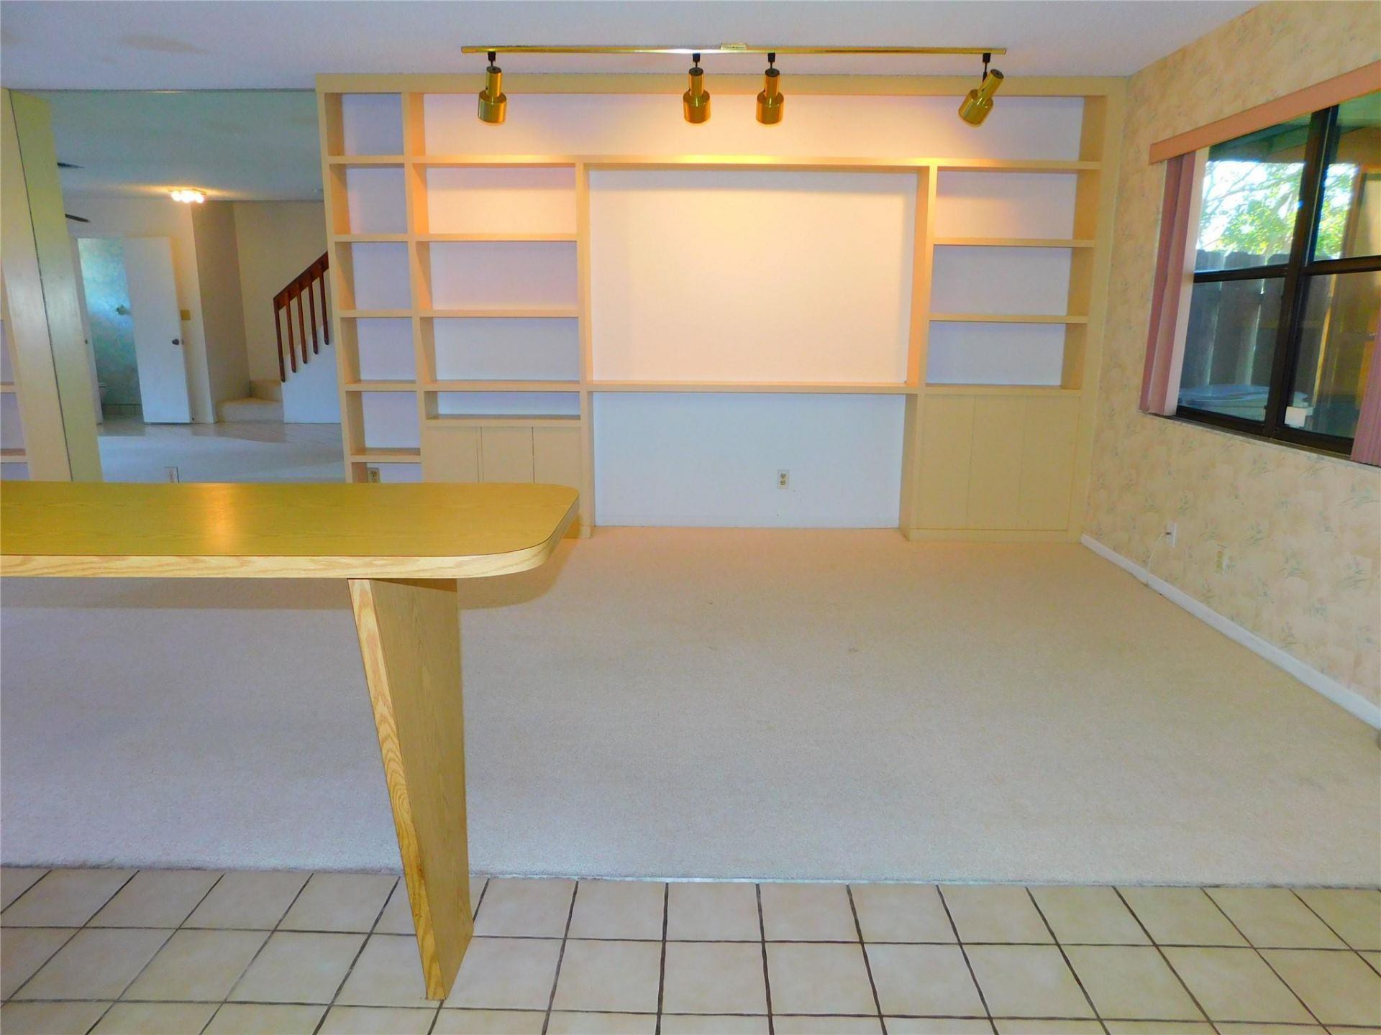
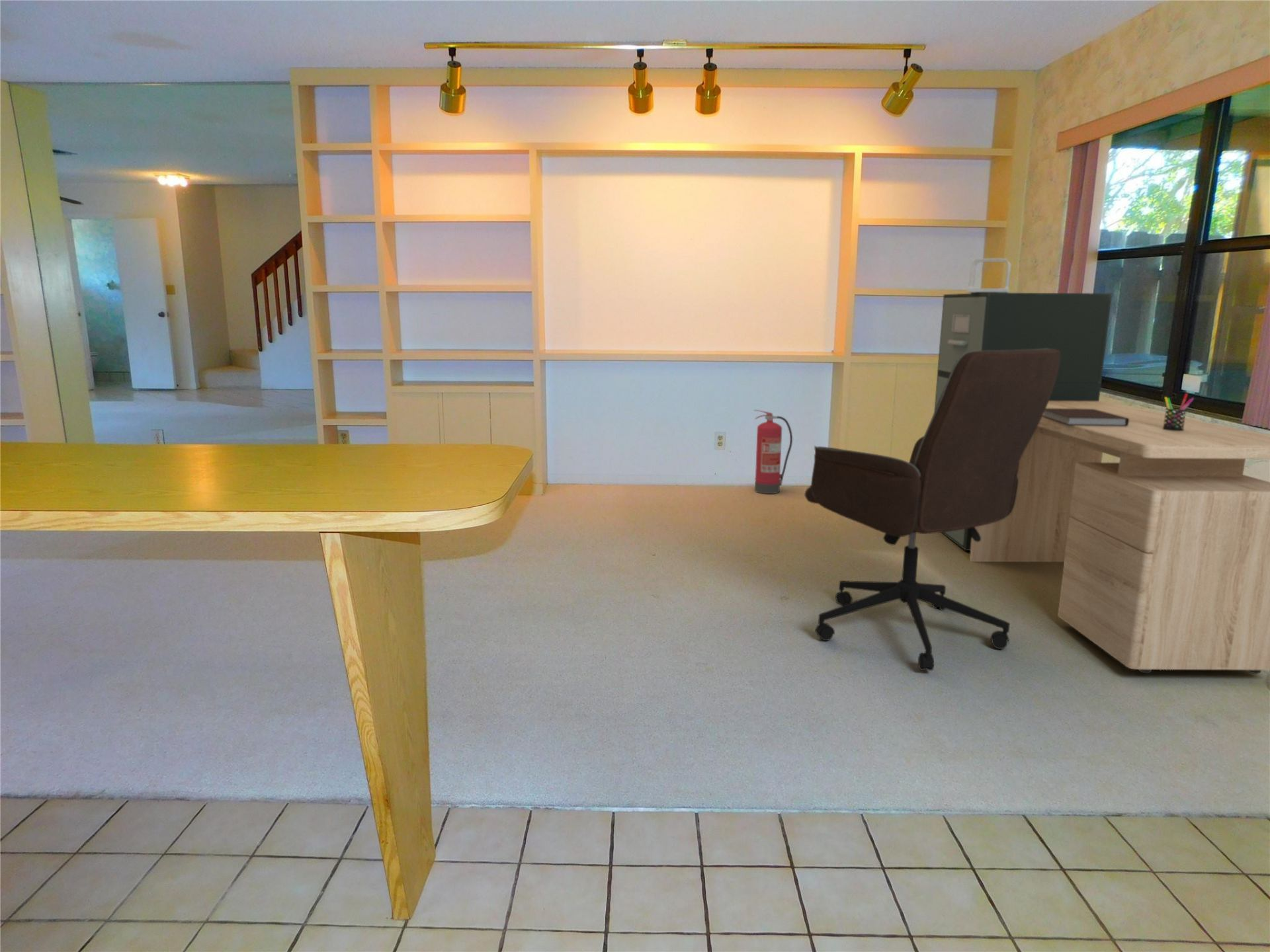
+ fire extinguisher (772, 451)
+ desk (1109, 516)
+ notebook (1082, 416)
+ pen holder (1175, 411)
+ filing cabinet (1049, 401)
+ office chair (920, 495)
+ file sorter (990, 288)
